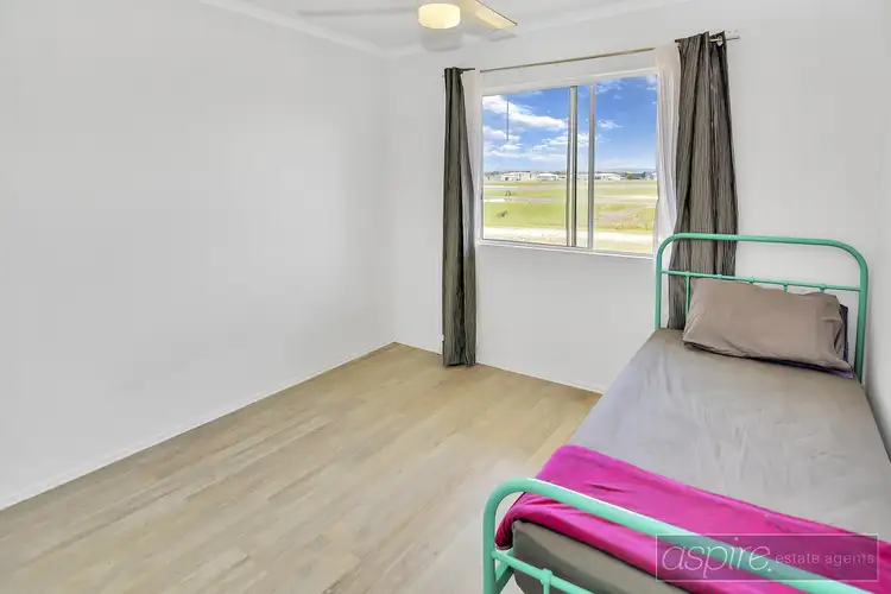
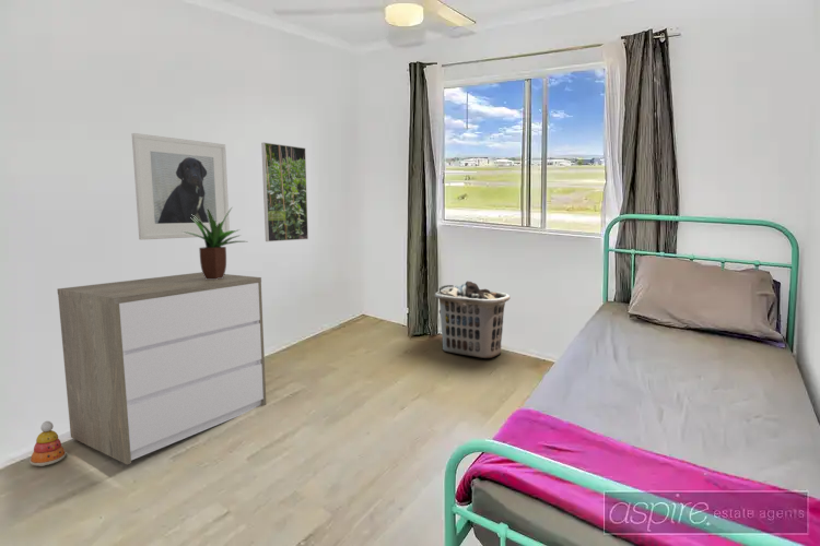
+ clothes hamper (471, 317)
+ potted plant (218, 241)
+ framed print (185, 189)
+ stacking toy (46, 441)
+ dresser (171, 353)
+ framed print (285, 193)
